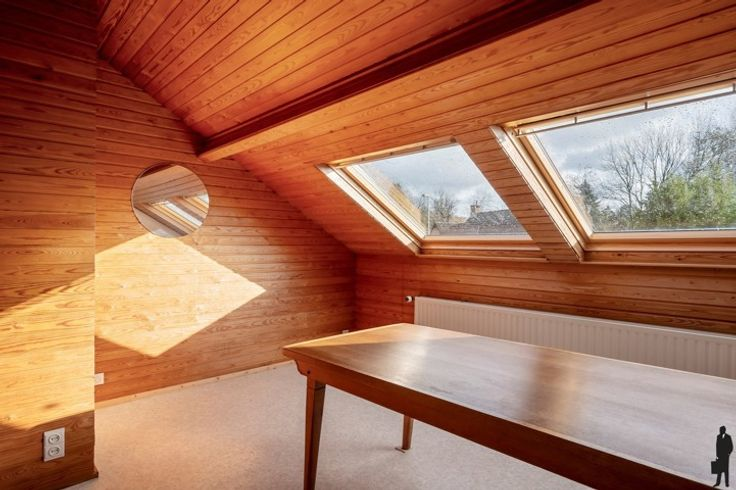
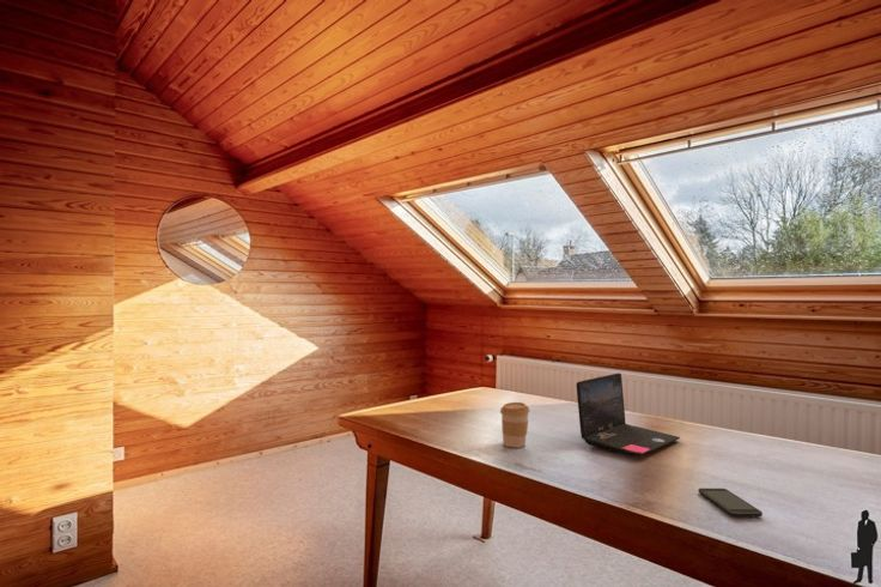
+ laptop (624, 411)
+ smartphone (728, 501)
+ coffee cup (514, 424)
